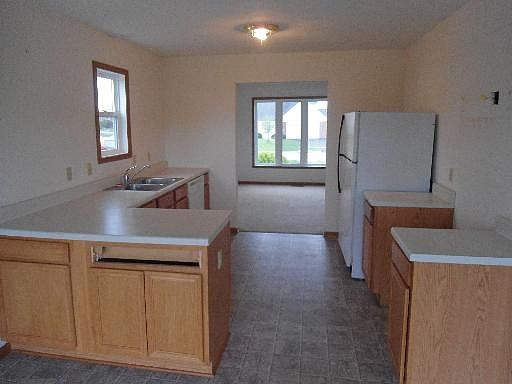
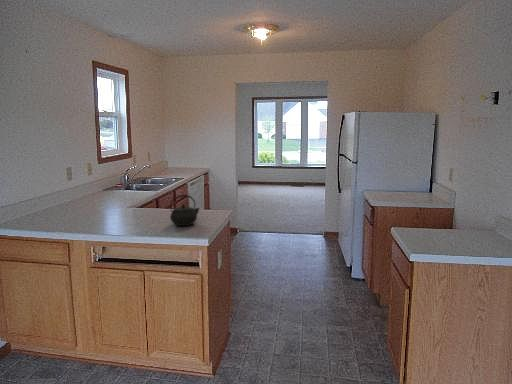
+ kettle (185, 209)
